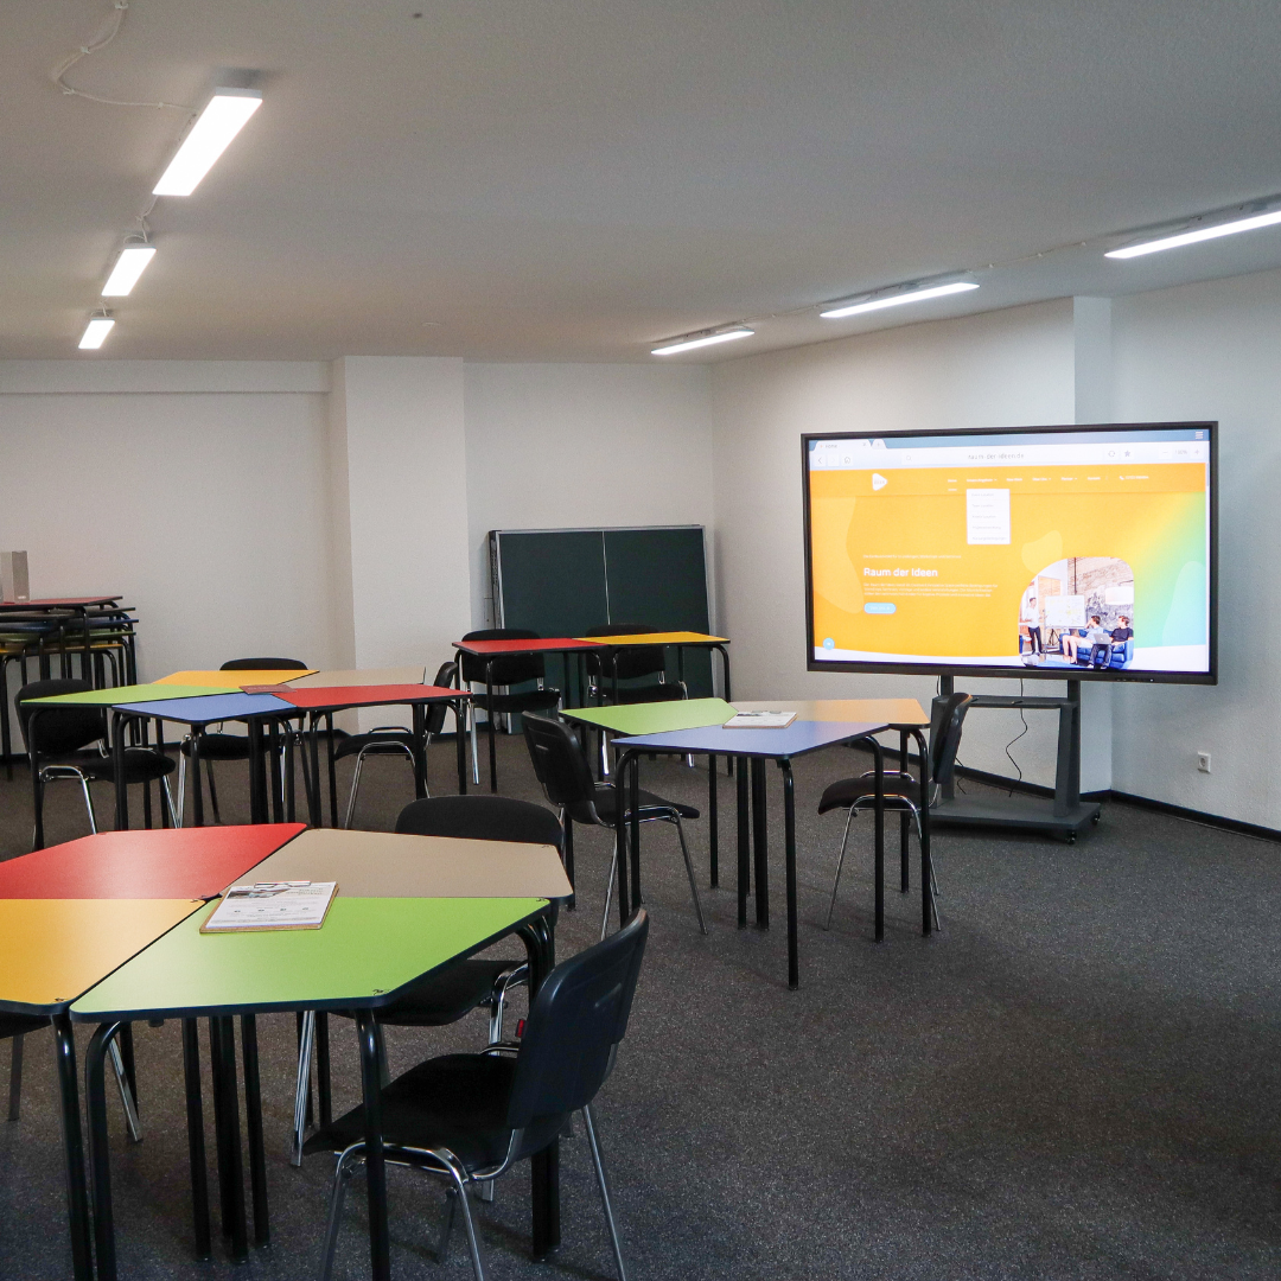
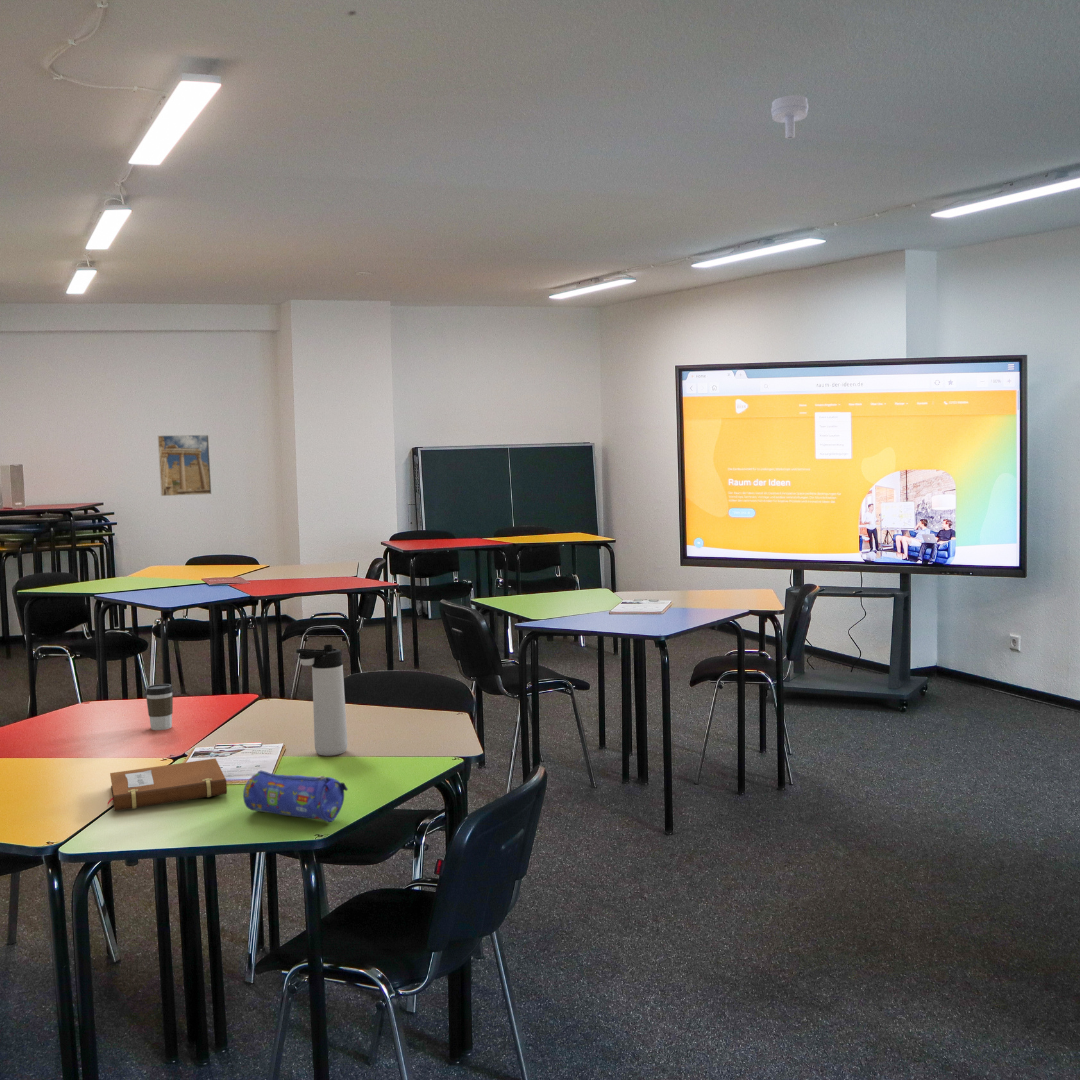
+ notebook (164, 784)
+ coffee cup (160, 707)
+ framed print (184, 465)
+ thermos bottle (321, 700)
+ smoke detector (789, 119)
+ pencil case (294, 794)
